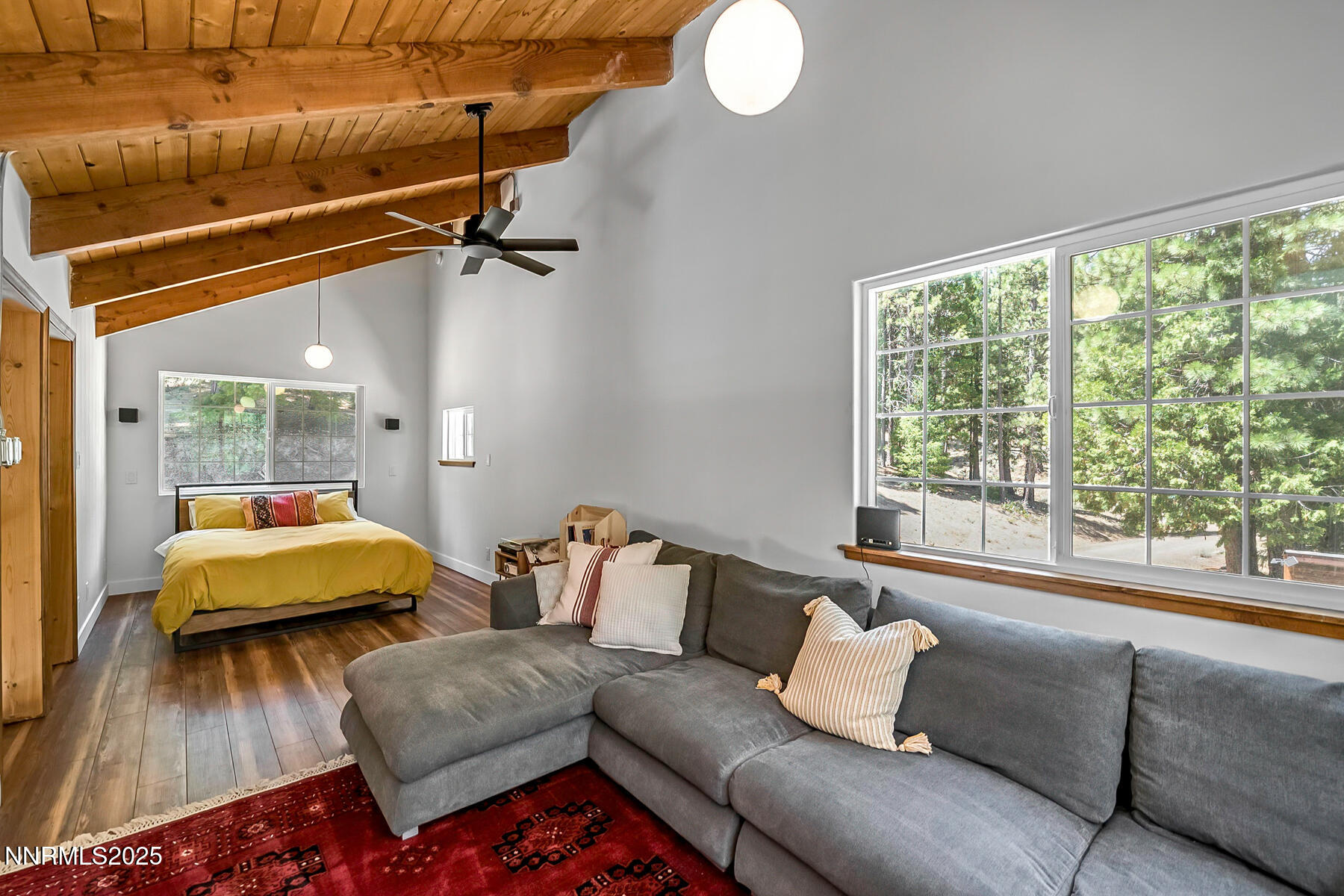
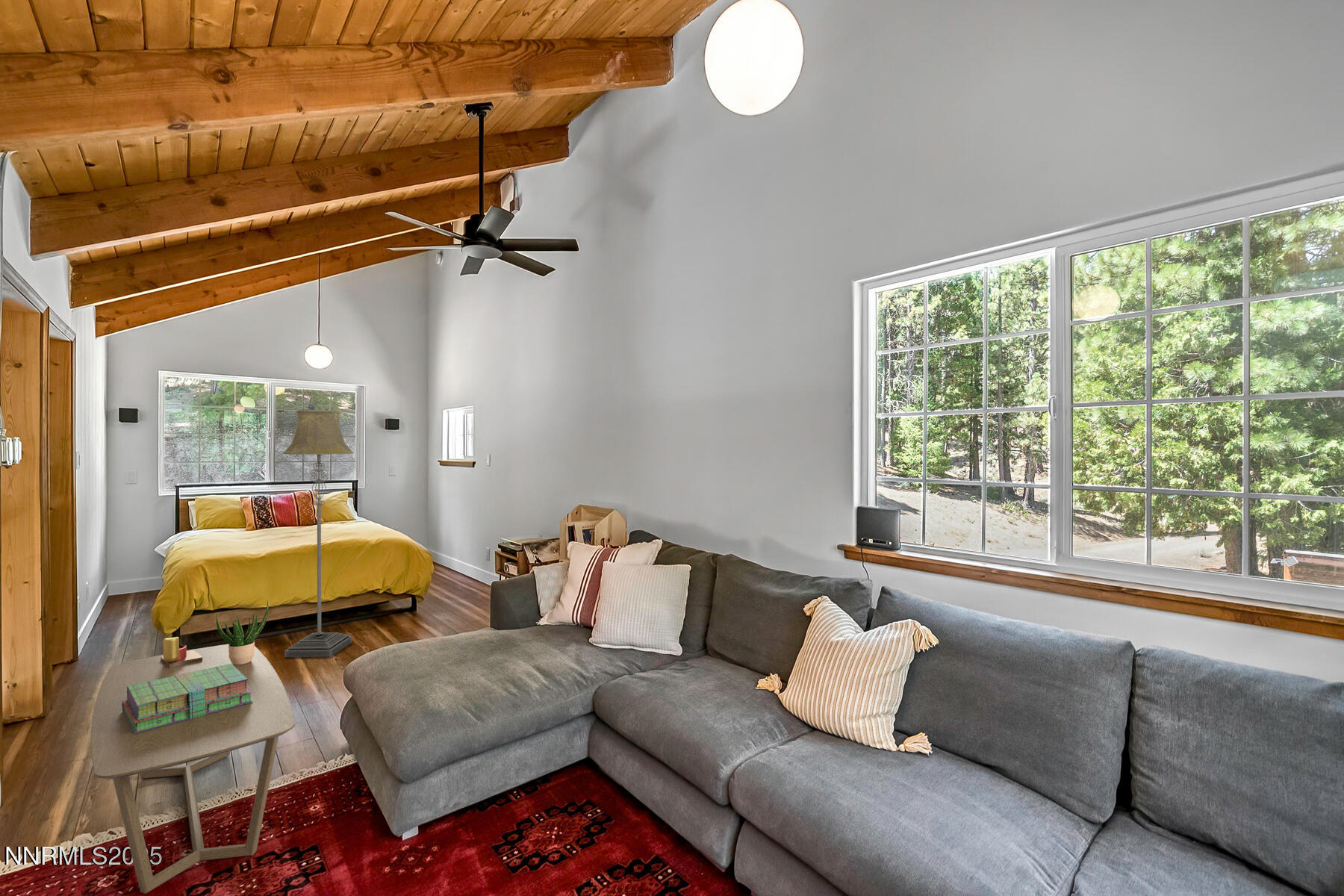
+ candle (178, 647)
+ coffee table (193, 752)
+ stack of books (188, 694)
+ potted plant (243, 632)
+ floor lamp (319, 531)
